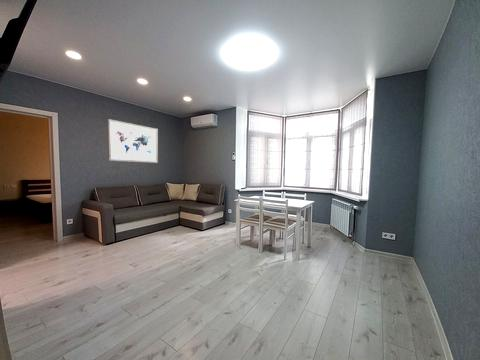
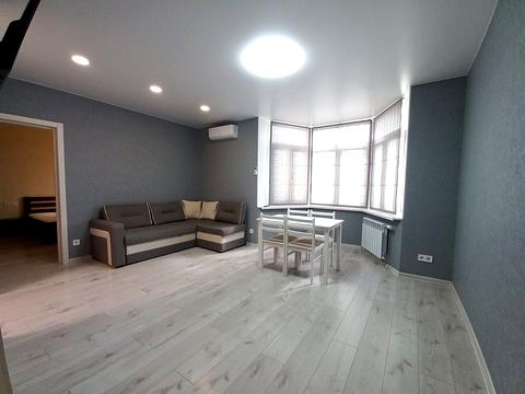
- wall art (135, 143)
